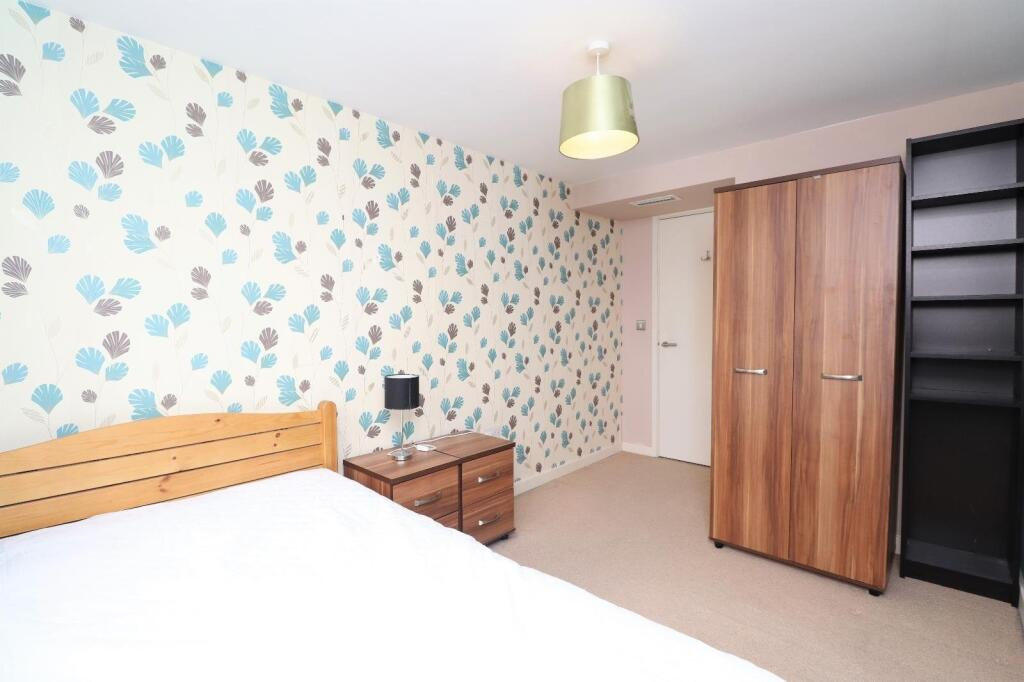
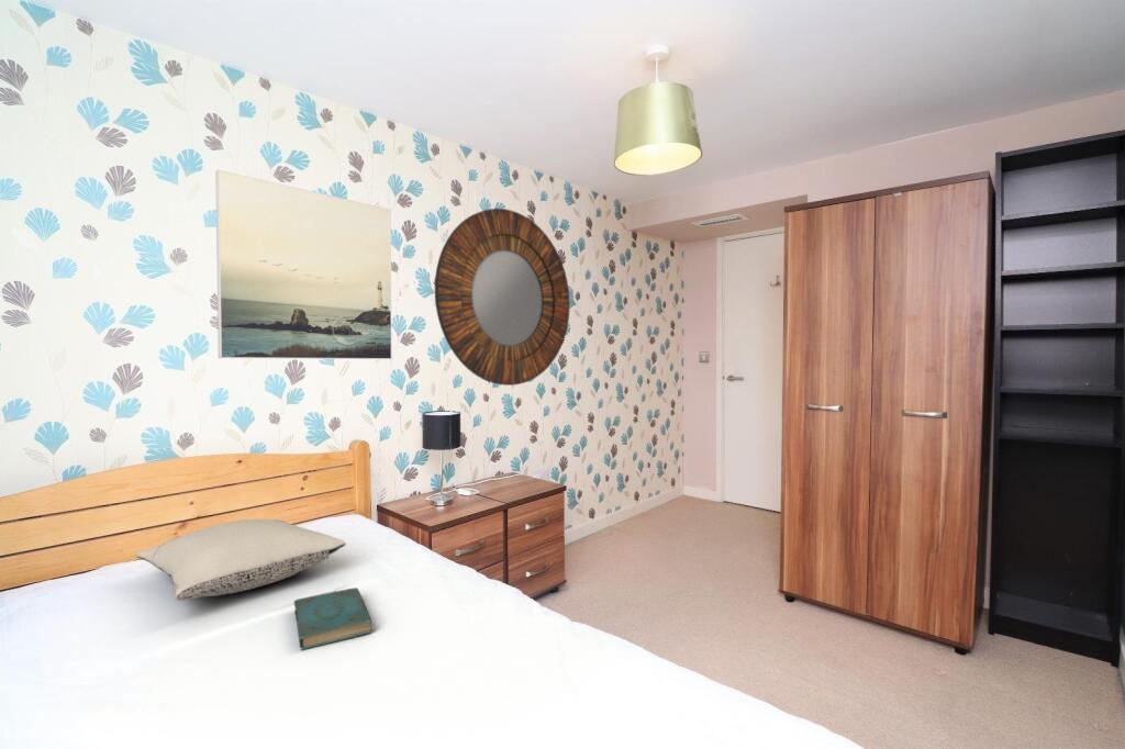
+ book (332, 614)
+ pillow (242, 551)
+ home mirror (510, 298)
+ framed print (313, 276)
